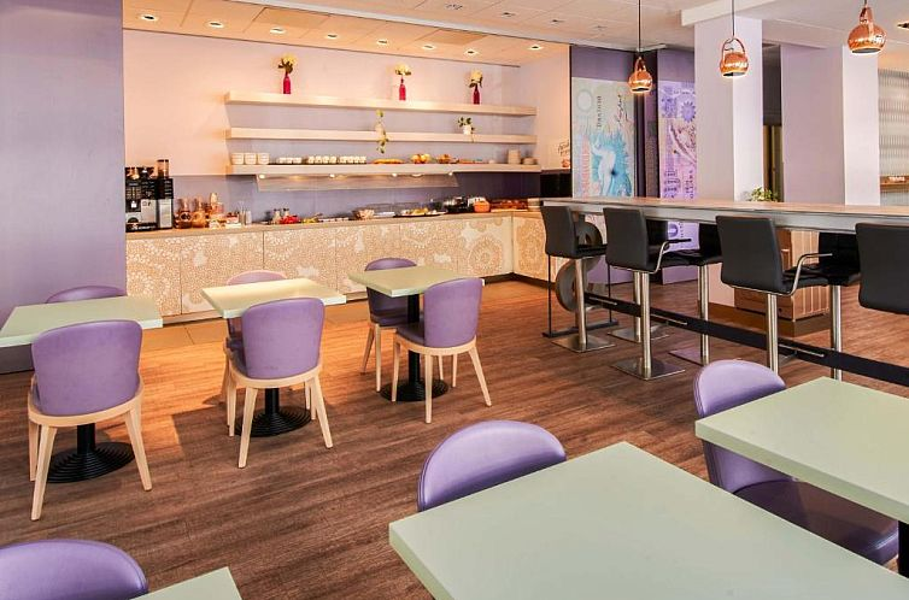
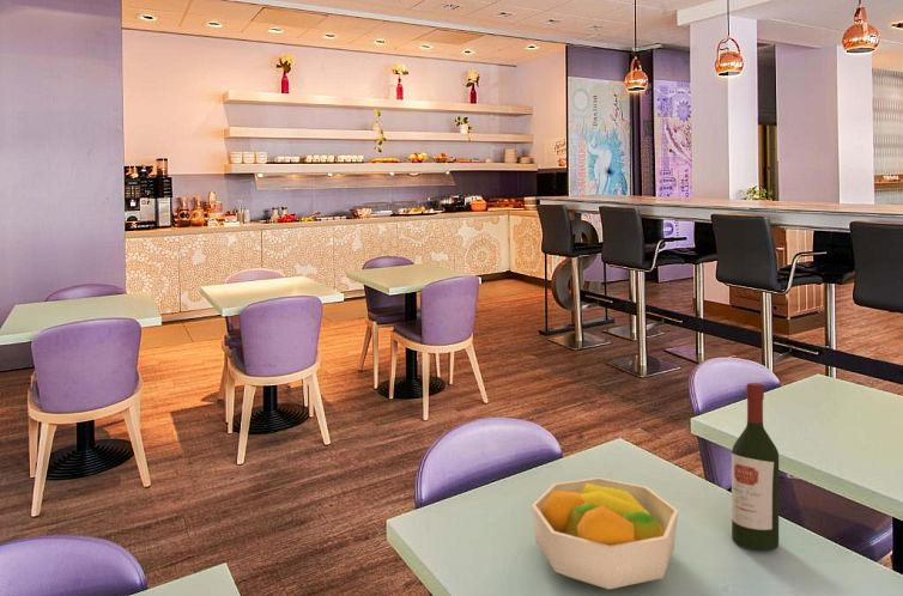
+ fruit bowl (604, 521)
+ wine bottle (754, 463)
